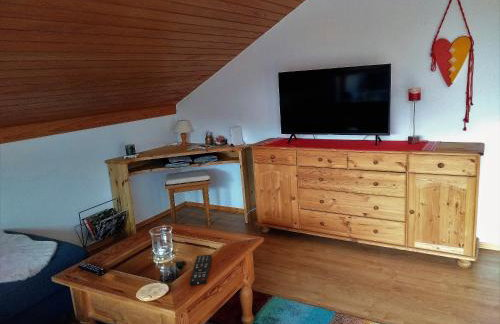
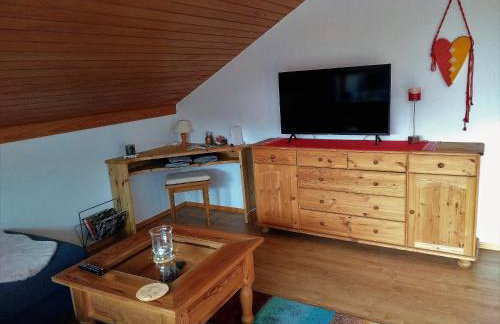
- remote control (201, 268)
